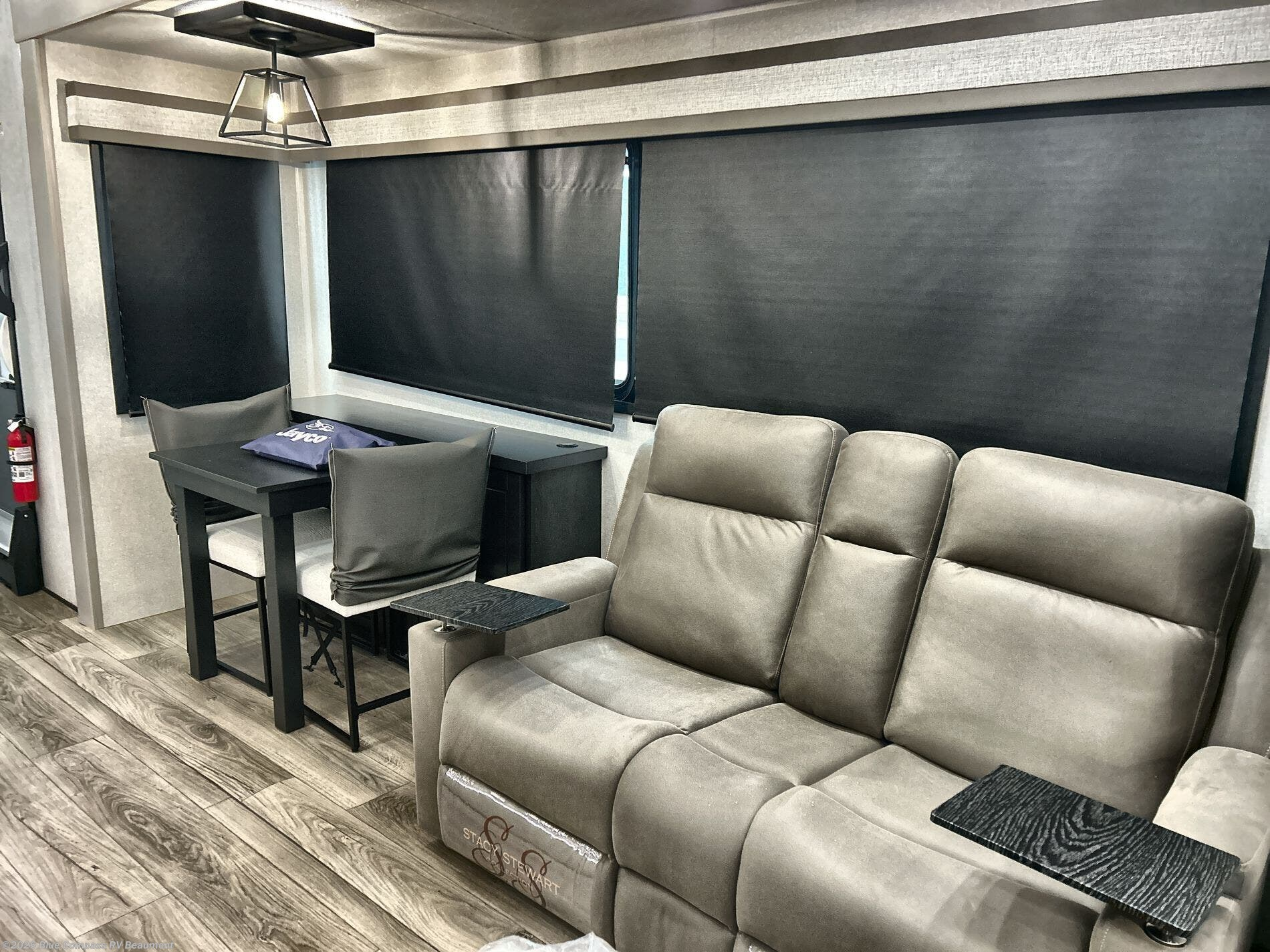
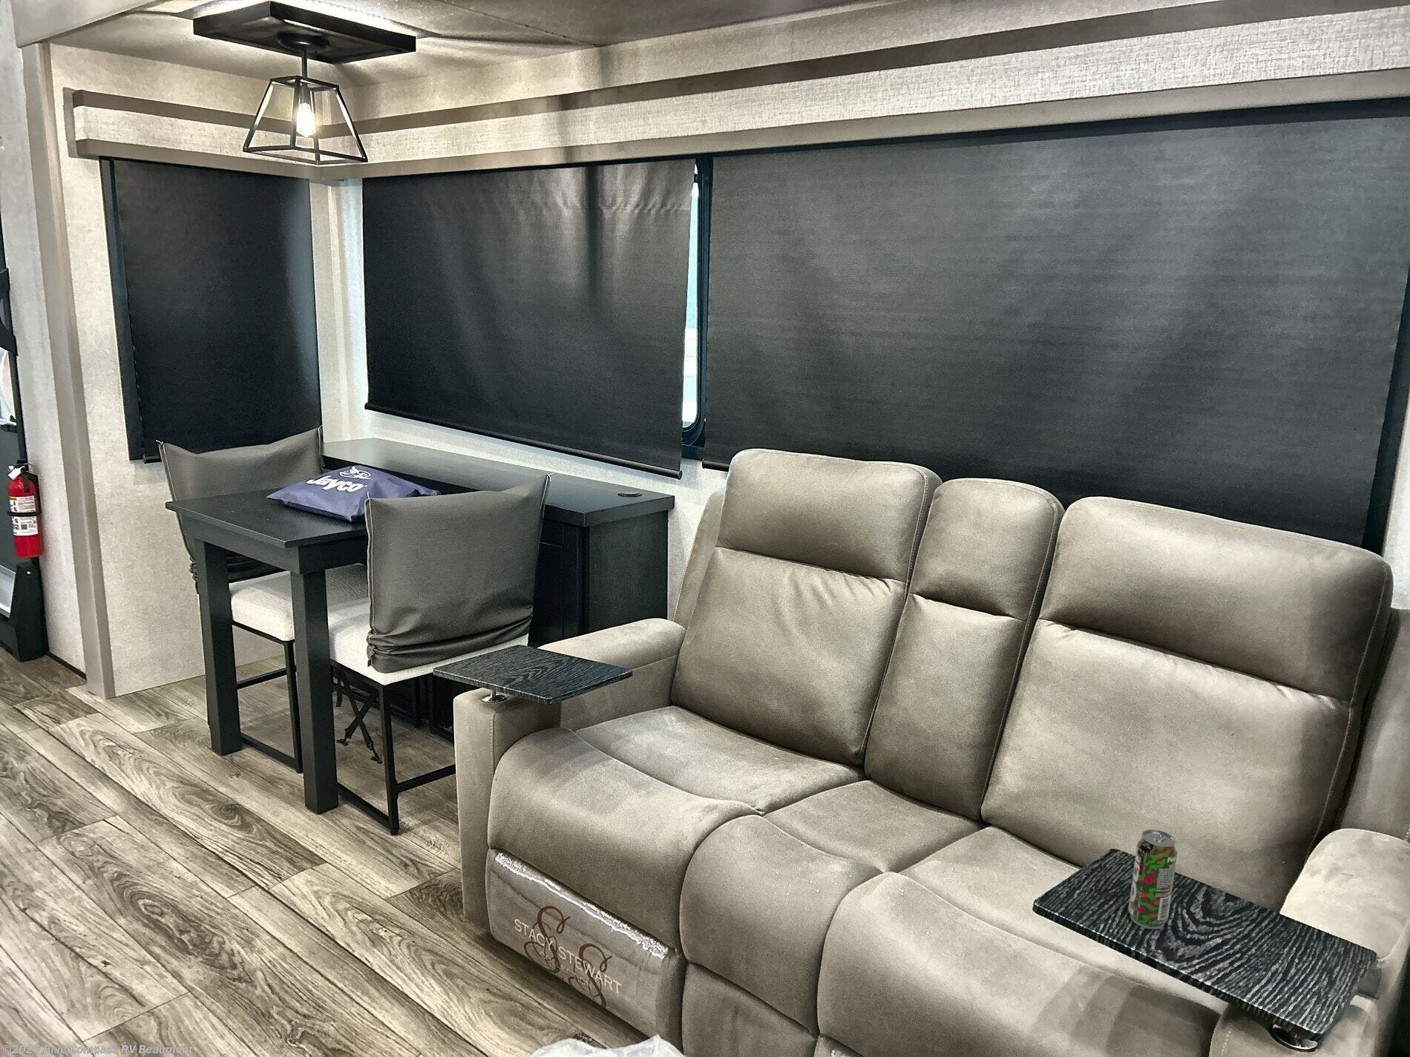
+ beverage can (1152, 879)
